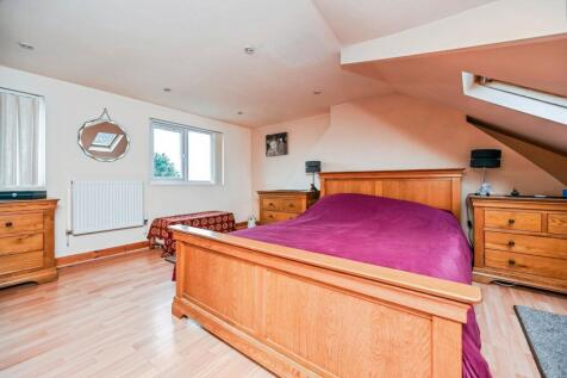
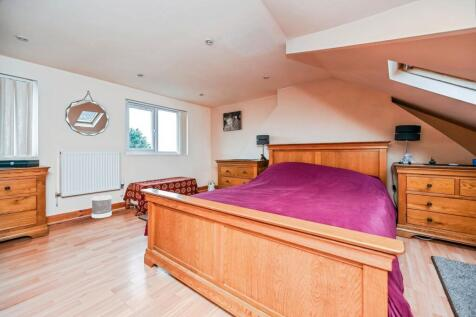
+ wastebasket (101, 206)
